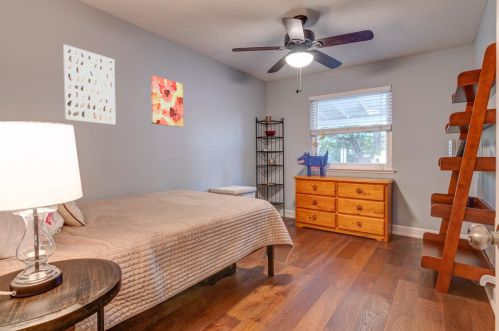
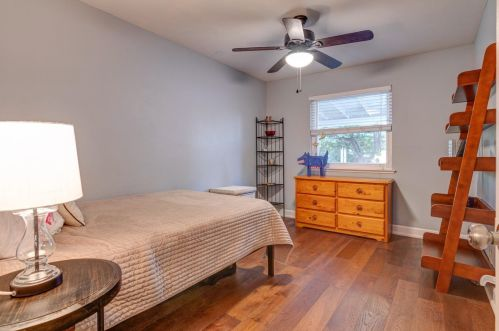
- wall art (91, 87)
- wall art (168, 102)
